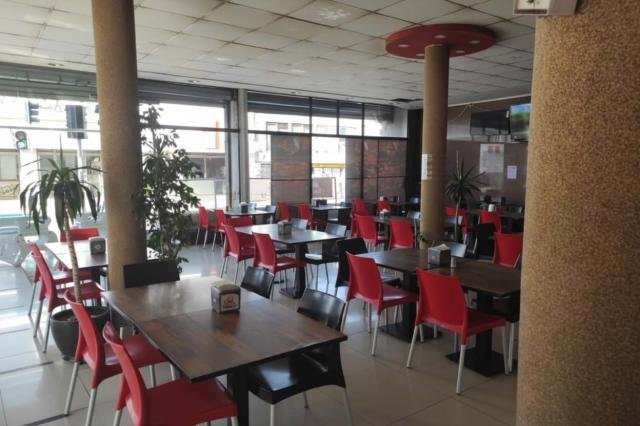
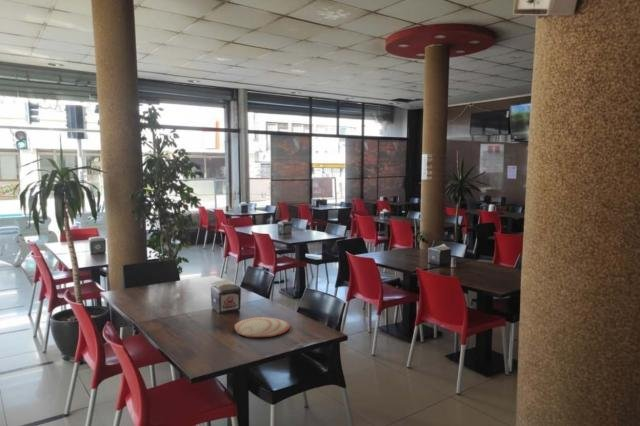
+ plate (262, 324)
